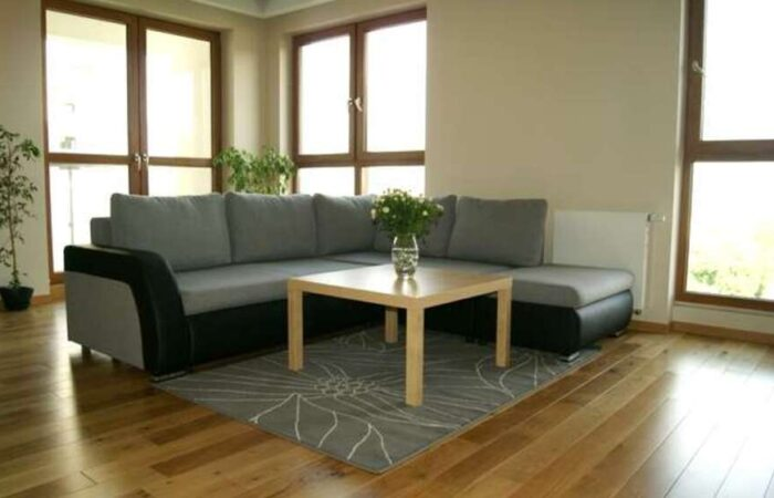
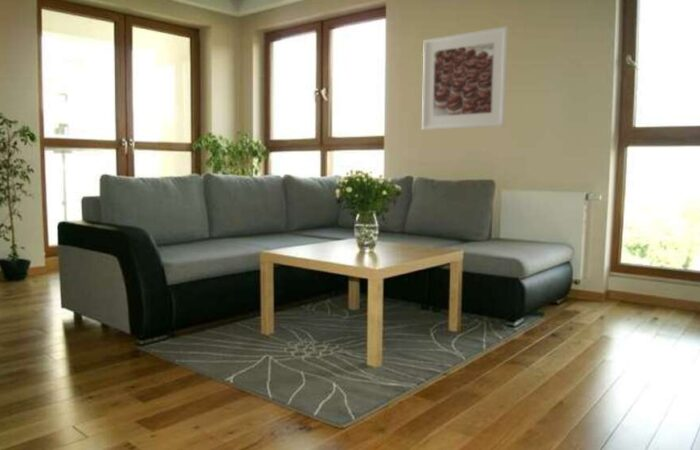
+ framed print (462, 81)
